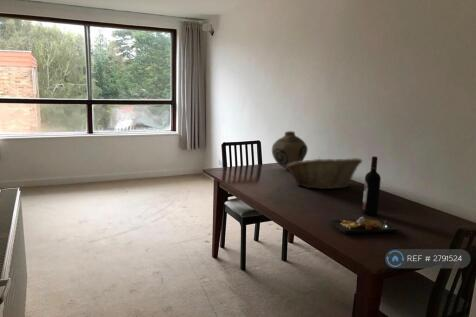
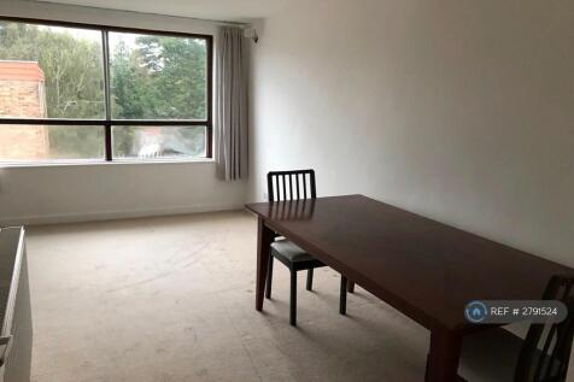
- wine bottle (372, 185)
- fruit basket (323, 169)
- vase (289, 150)
- plate (365, 223)
